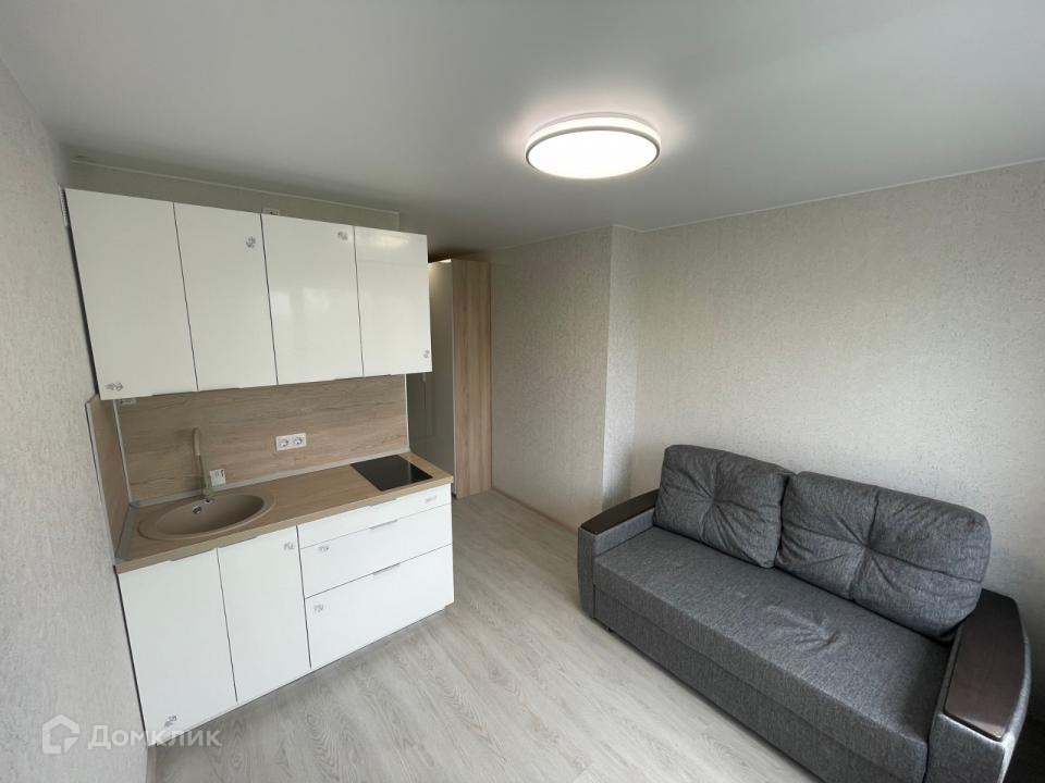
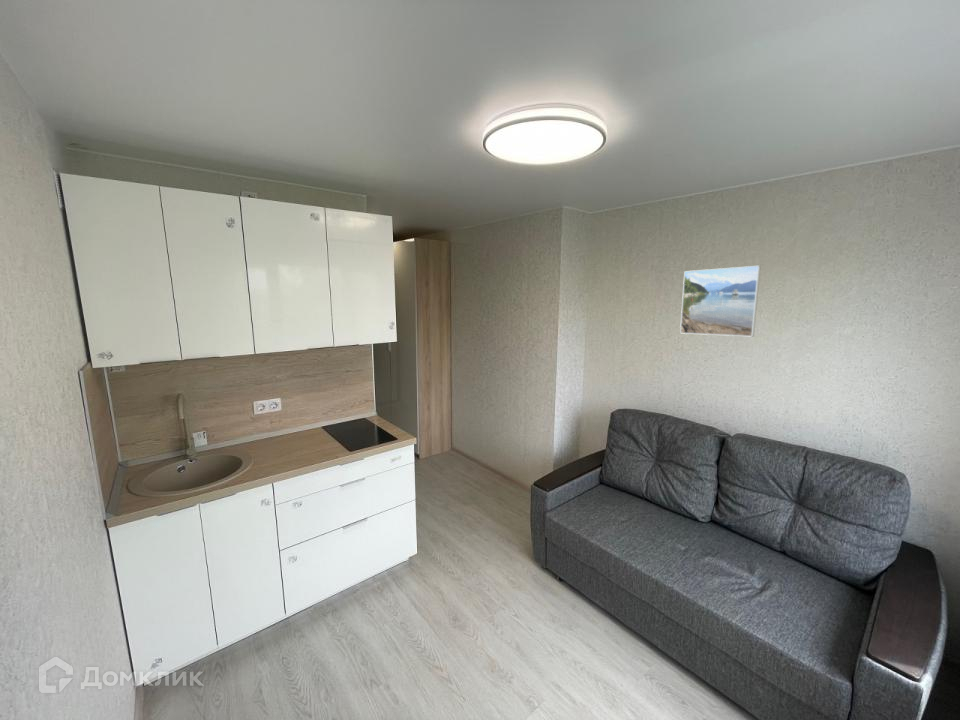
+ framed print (717, 302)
